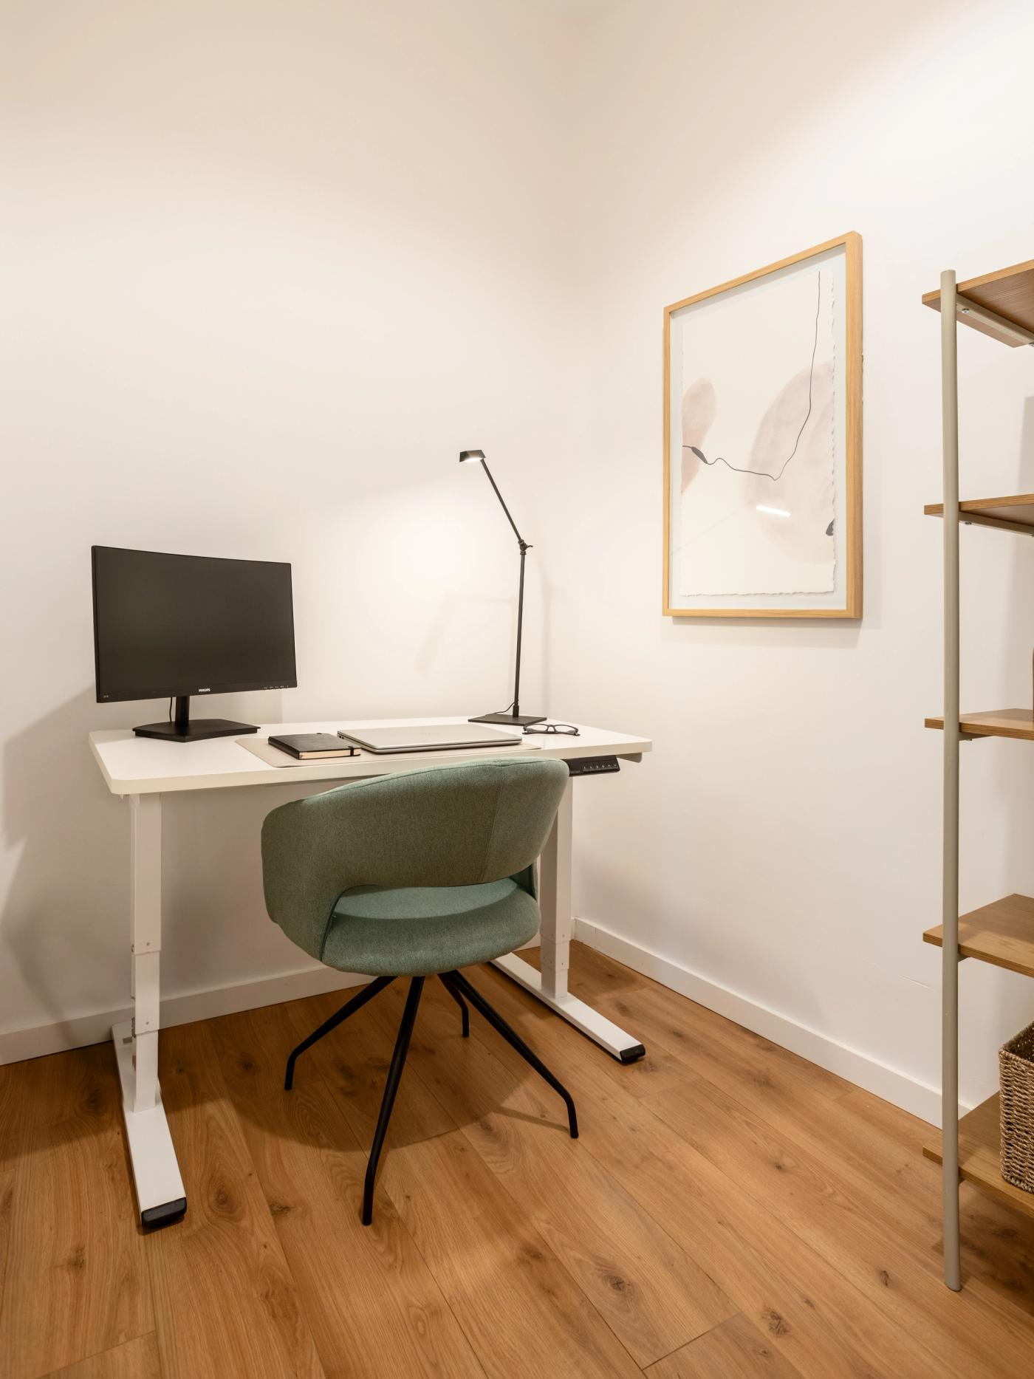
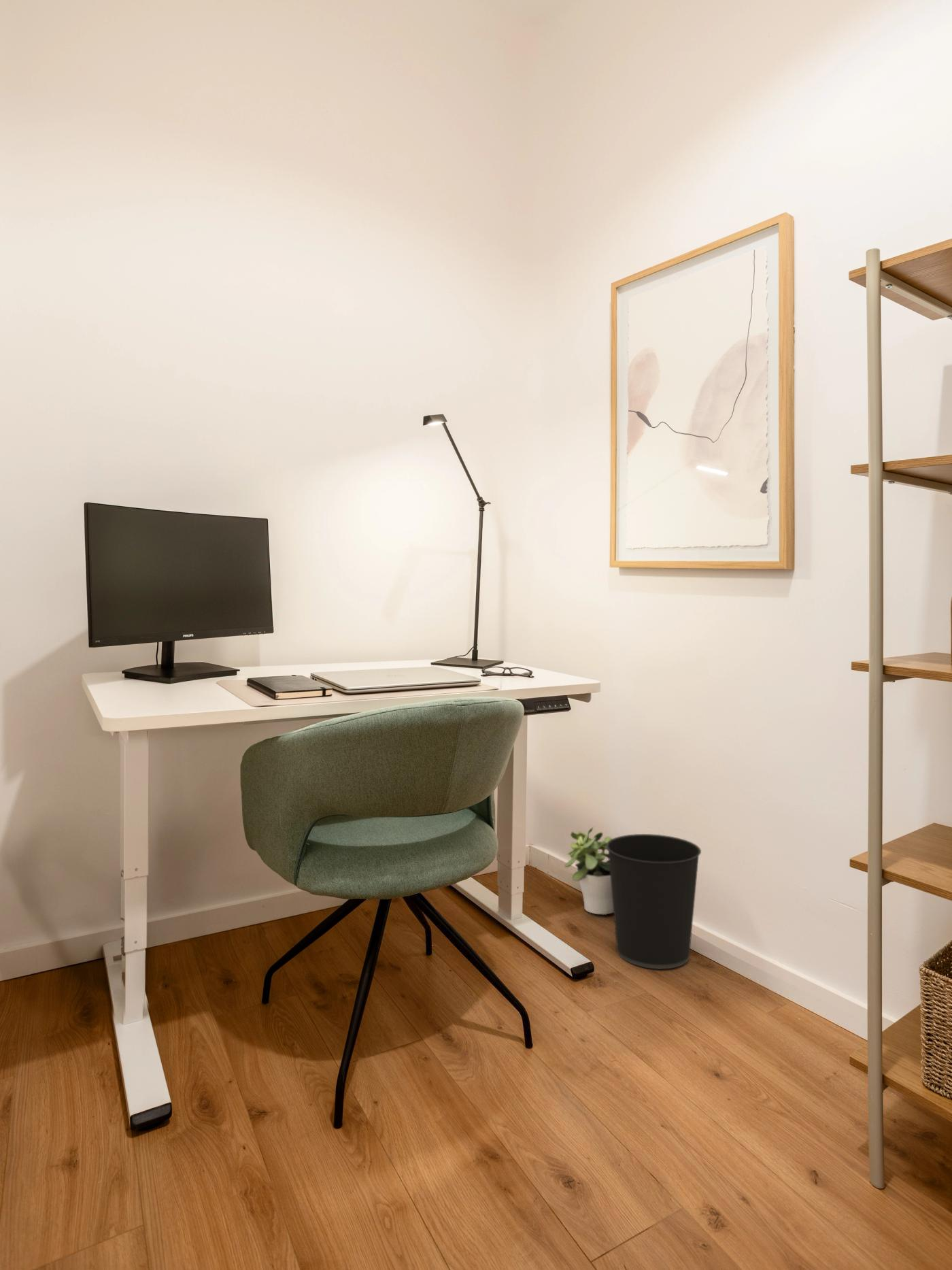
+ wastebasket (653, 900)
+ potted plant (589, 869)
